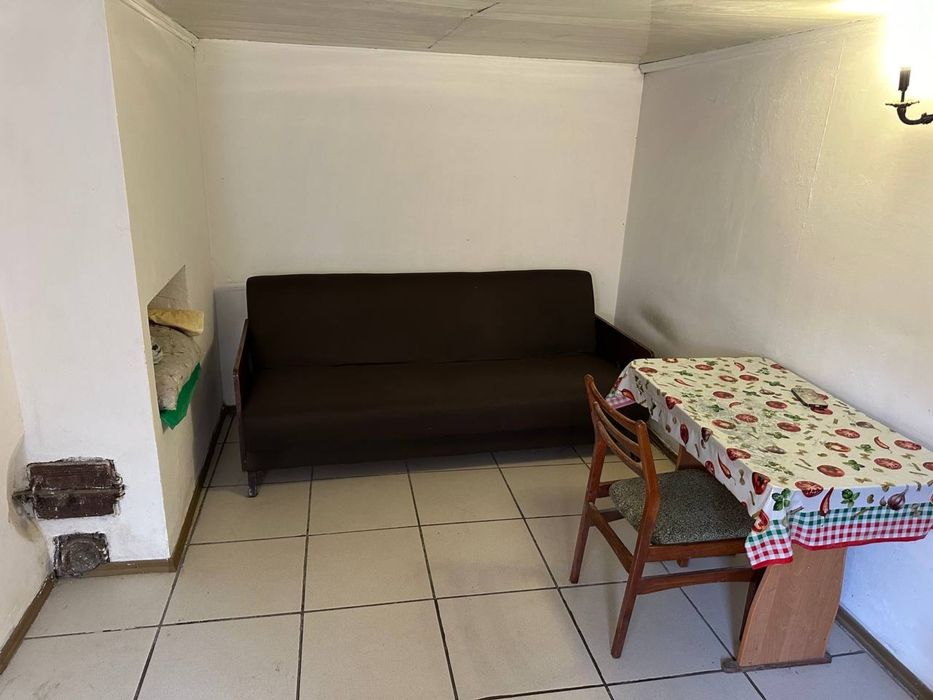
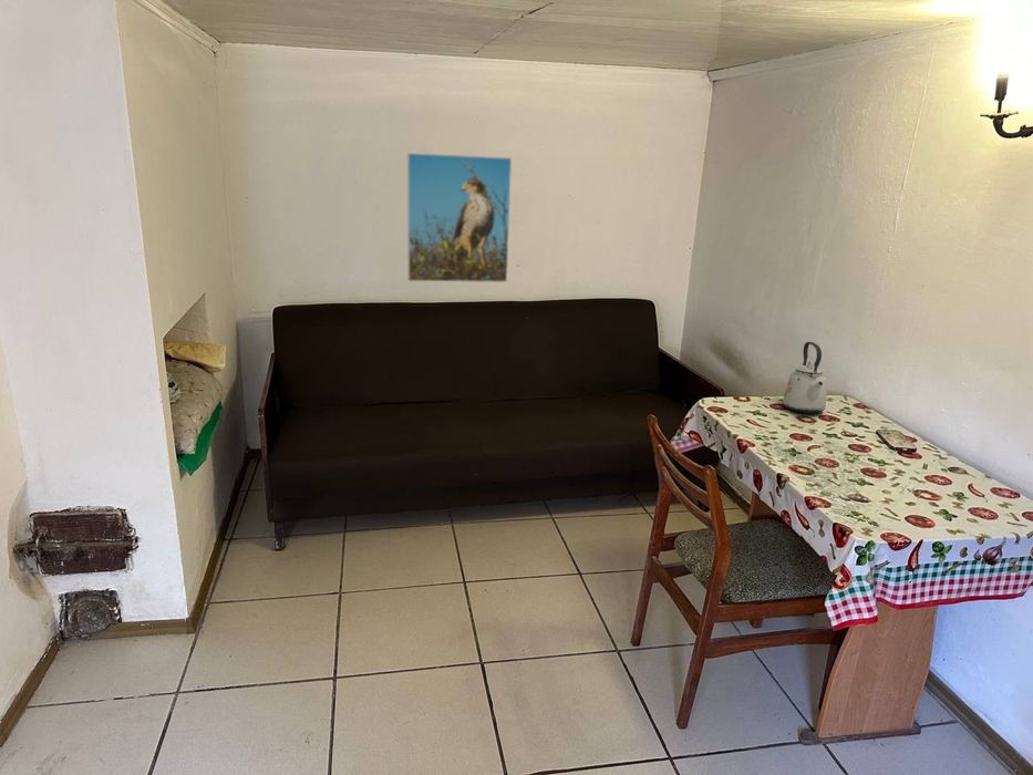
+ kettle (810, 379)
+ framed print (458, 219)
